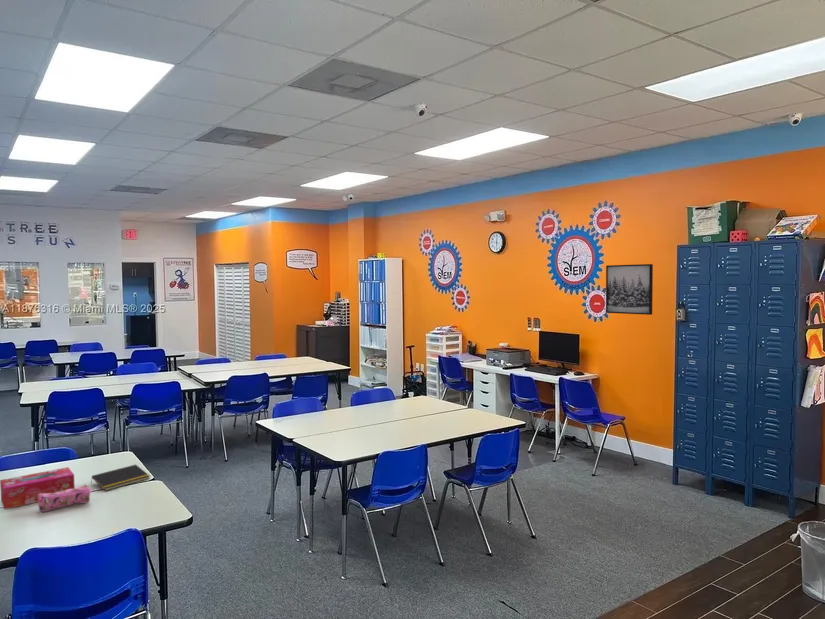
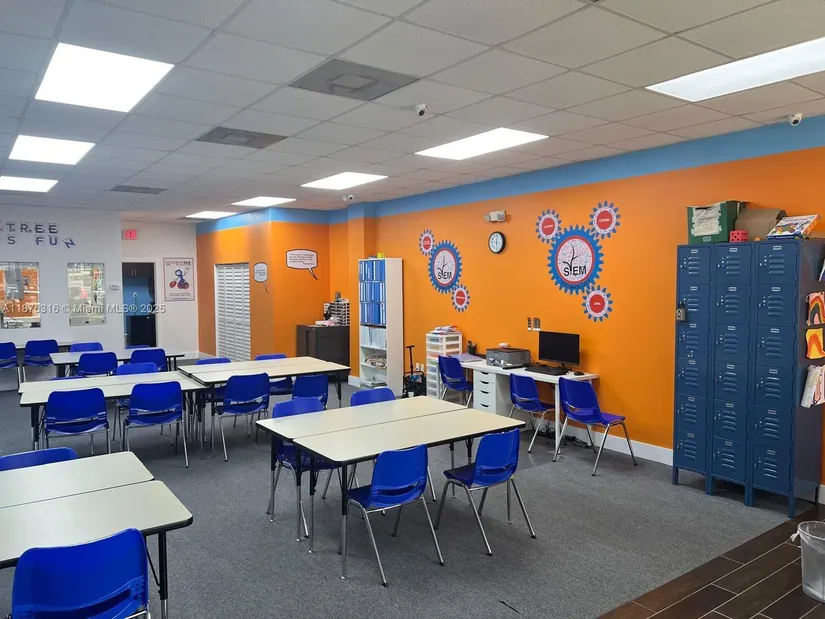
- tissue box (38, 487)
- pencil case (65, 497)
- notepad (121, 477)
- wall art (628, 289)
